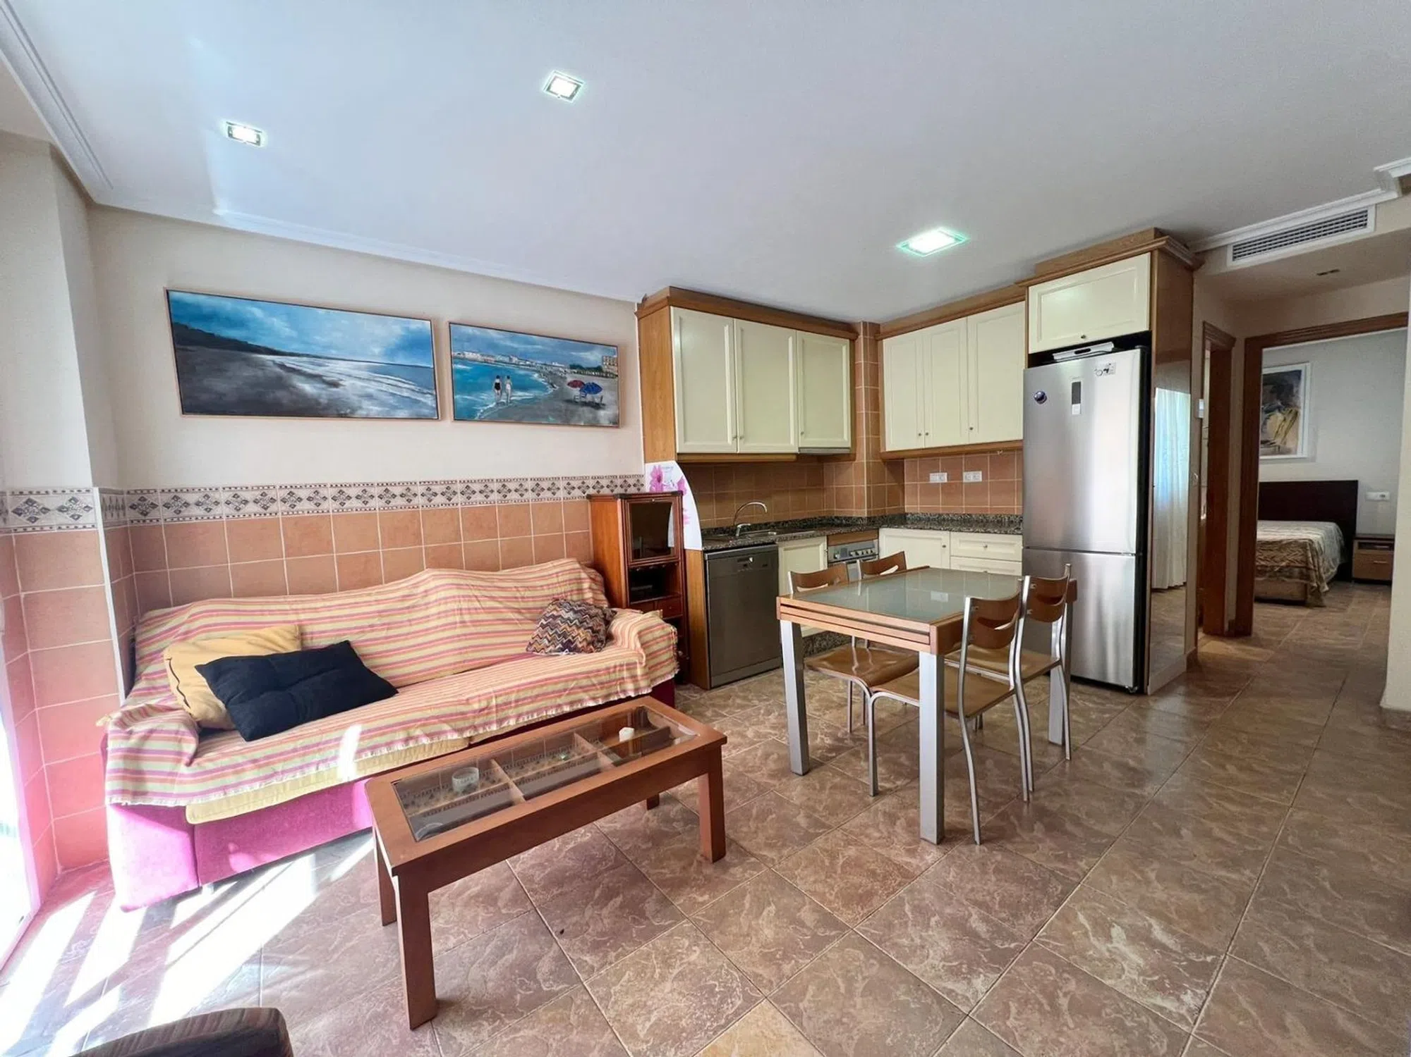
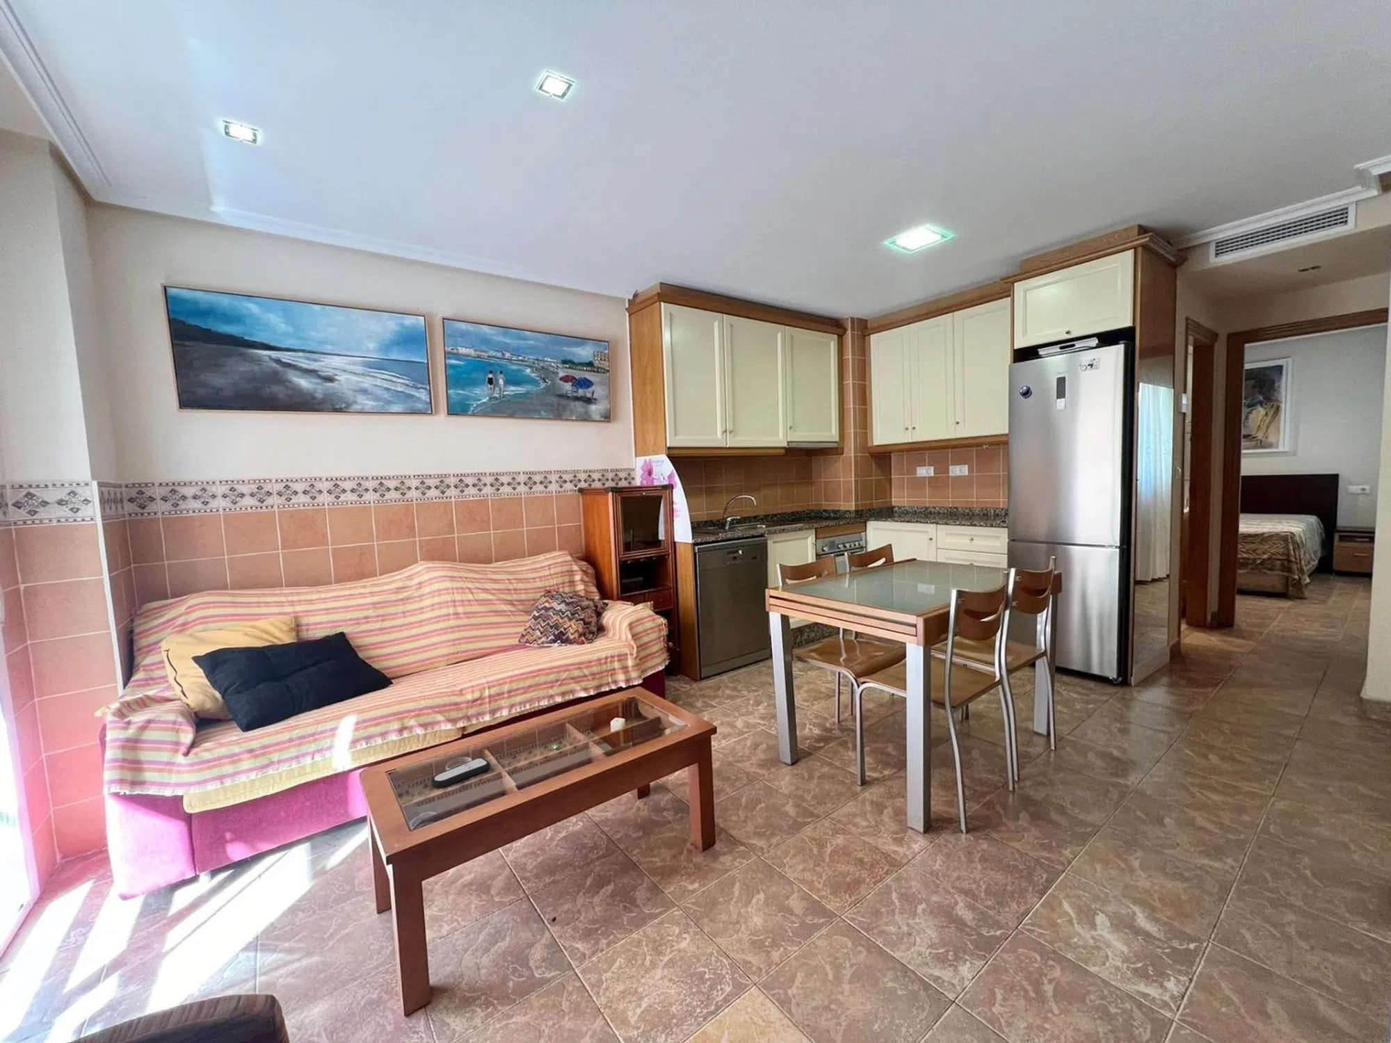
+ remote control (460, 771)
